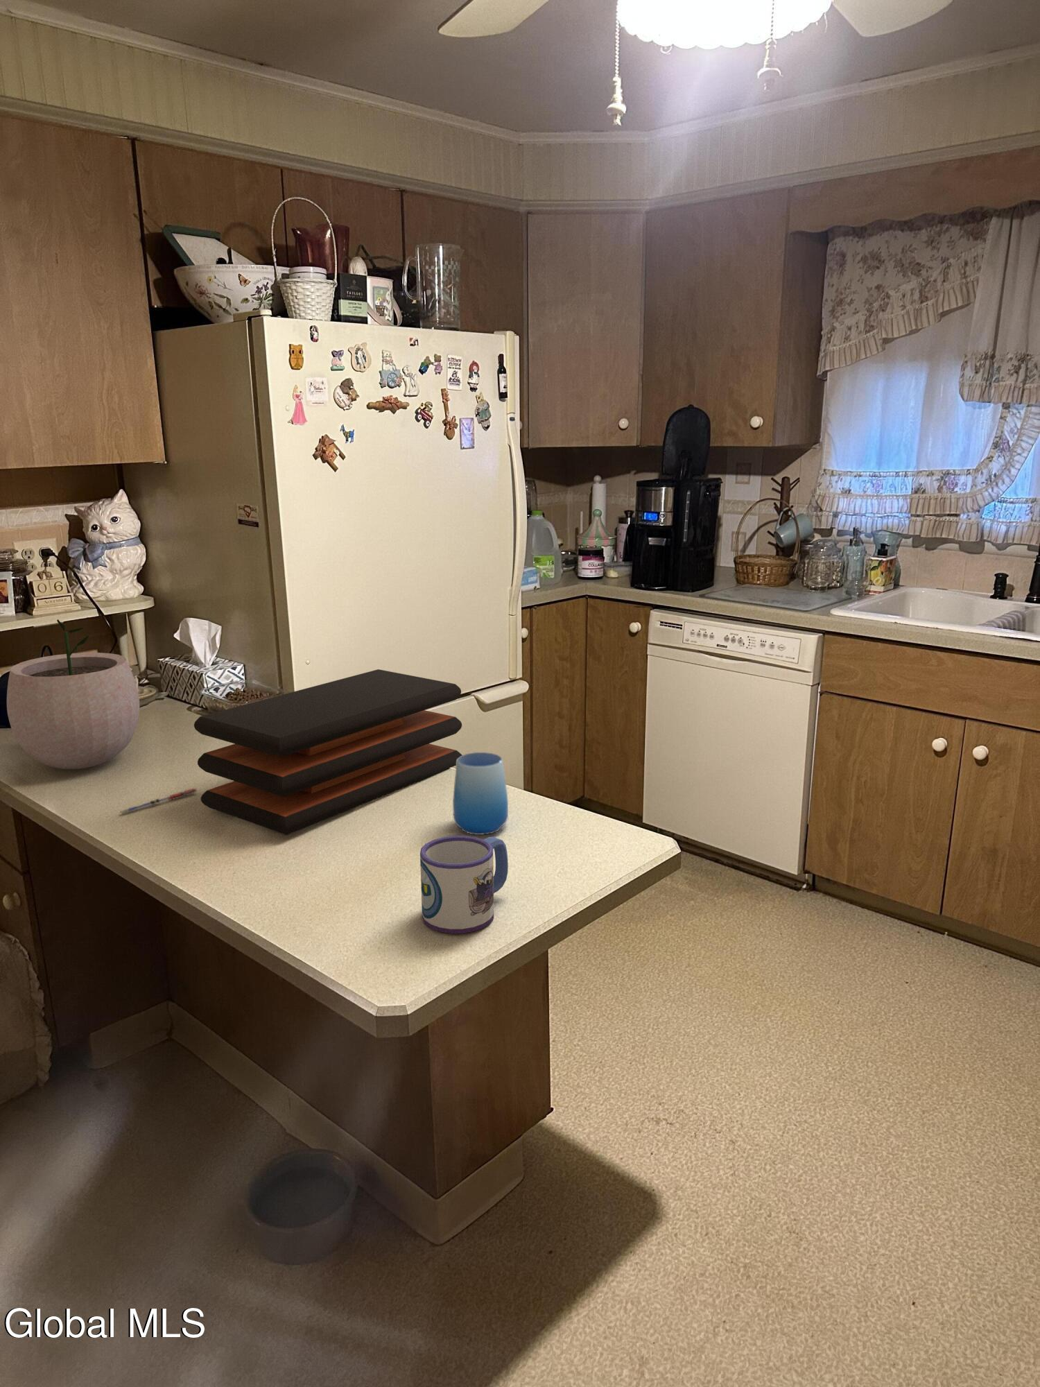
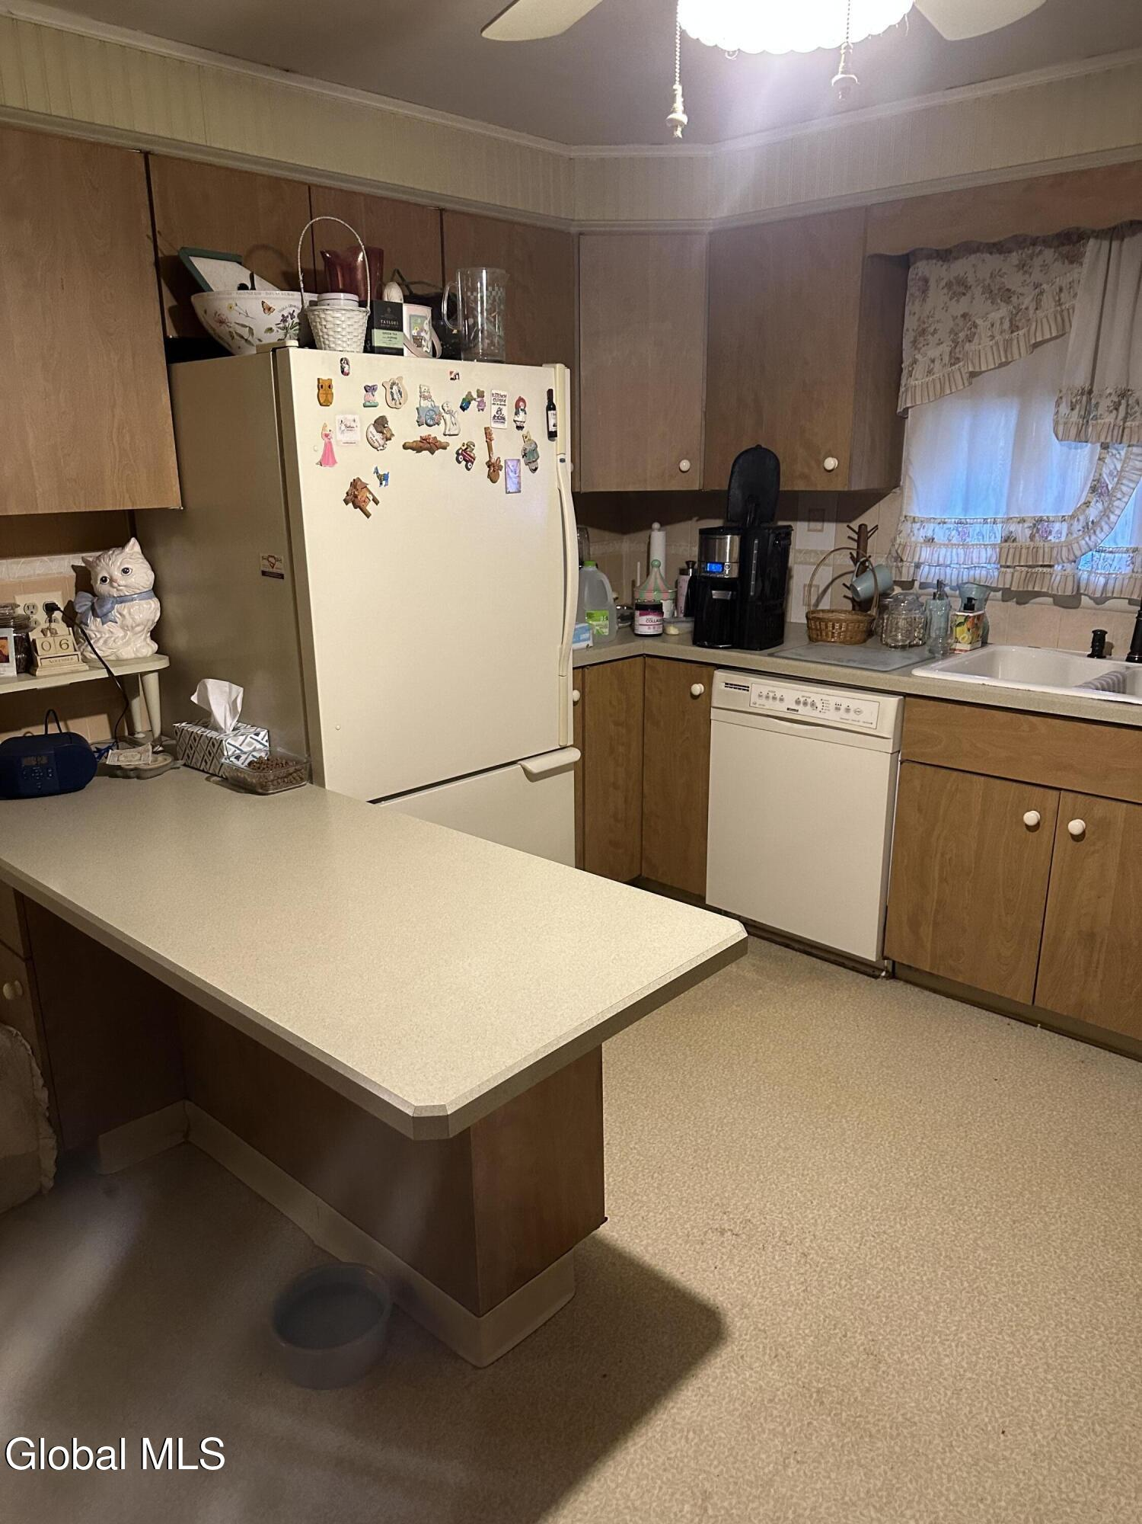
- pen (159, 799)
- cup (480, 793)
- plant pot (73, 692)
- mug (468, 878)
- cutting board (338, 743)
